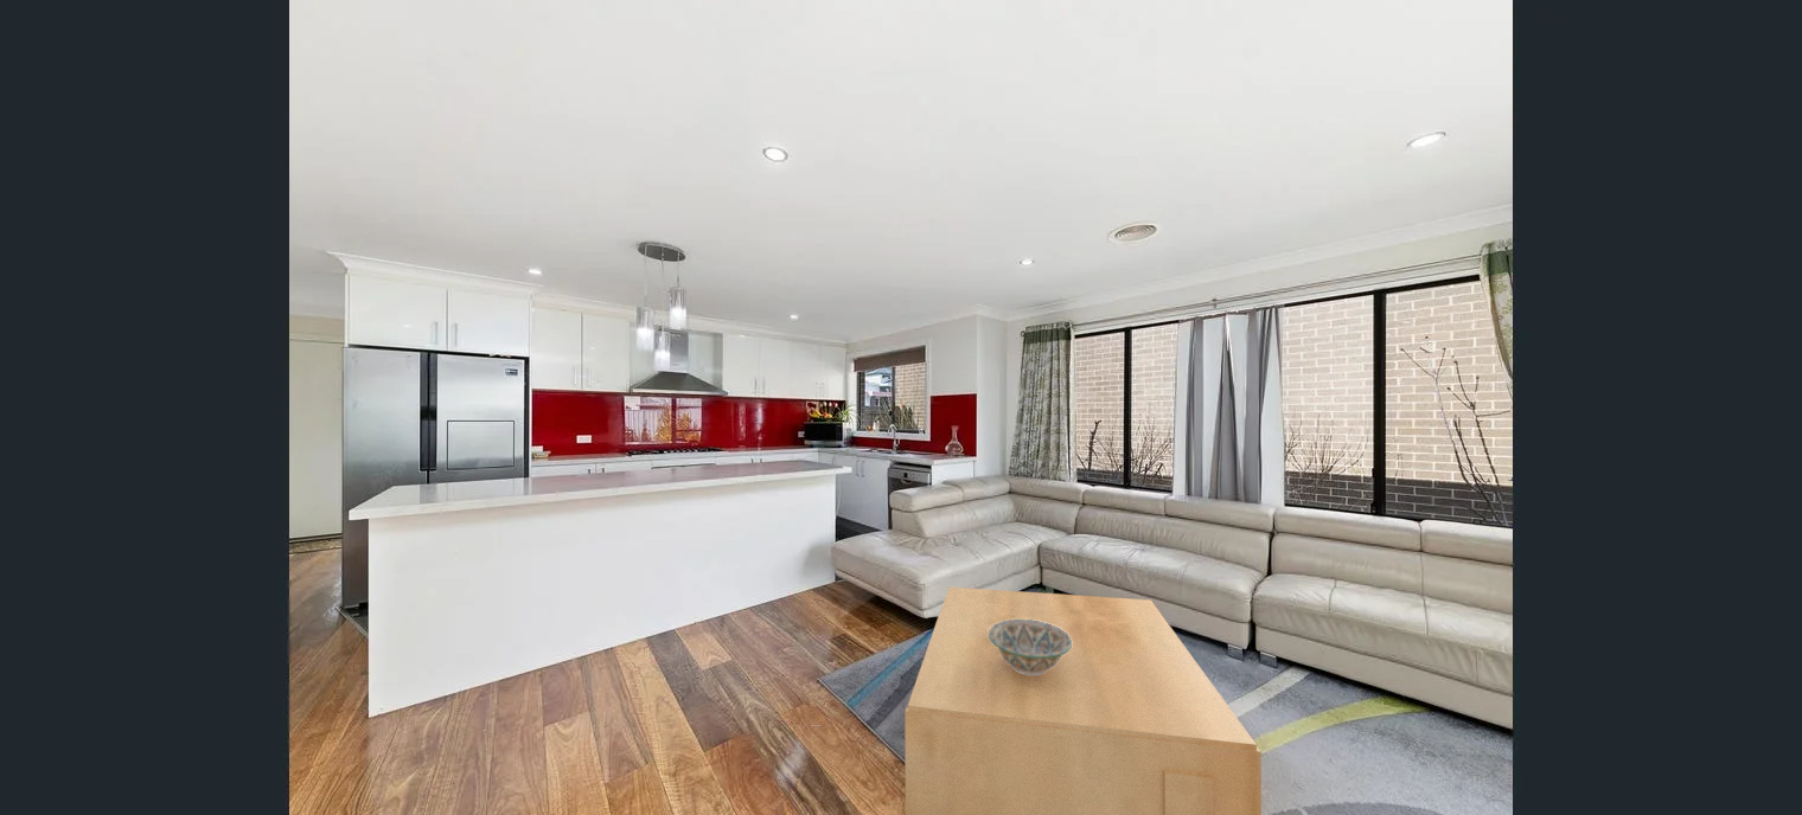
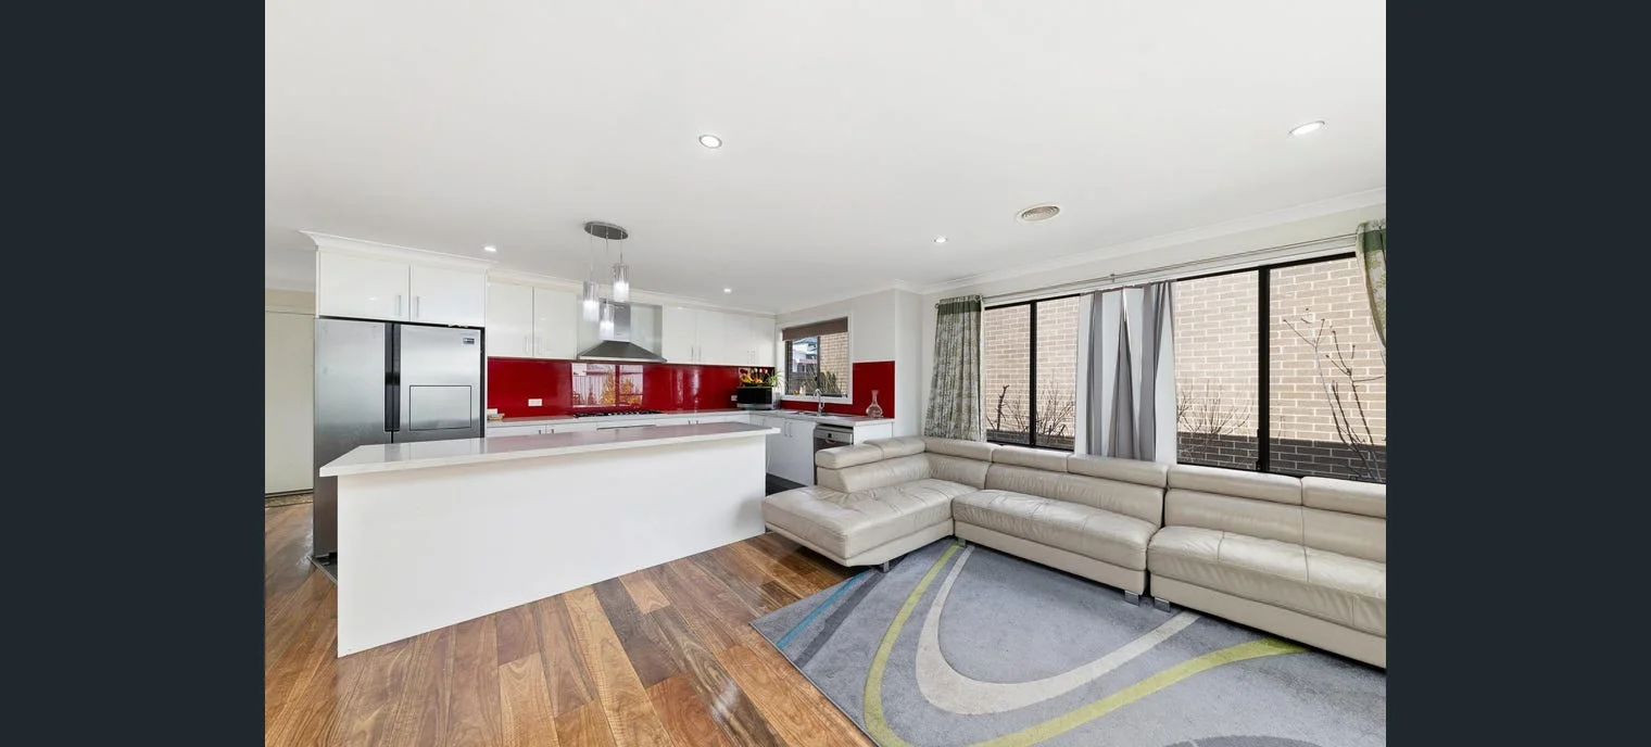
- decorative bowl (1029, 650)
- coffee table (1057, 688)
